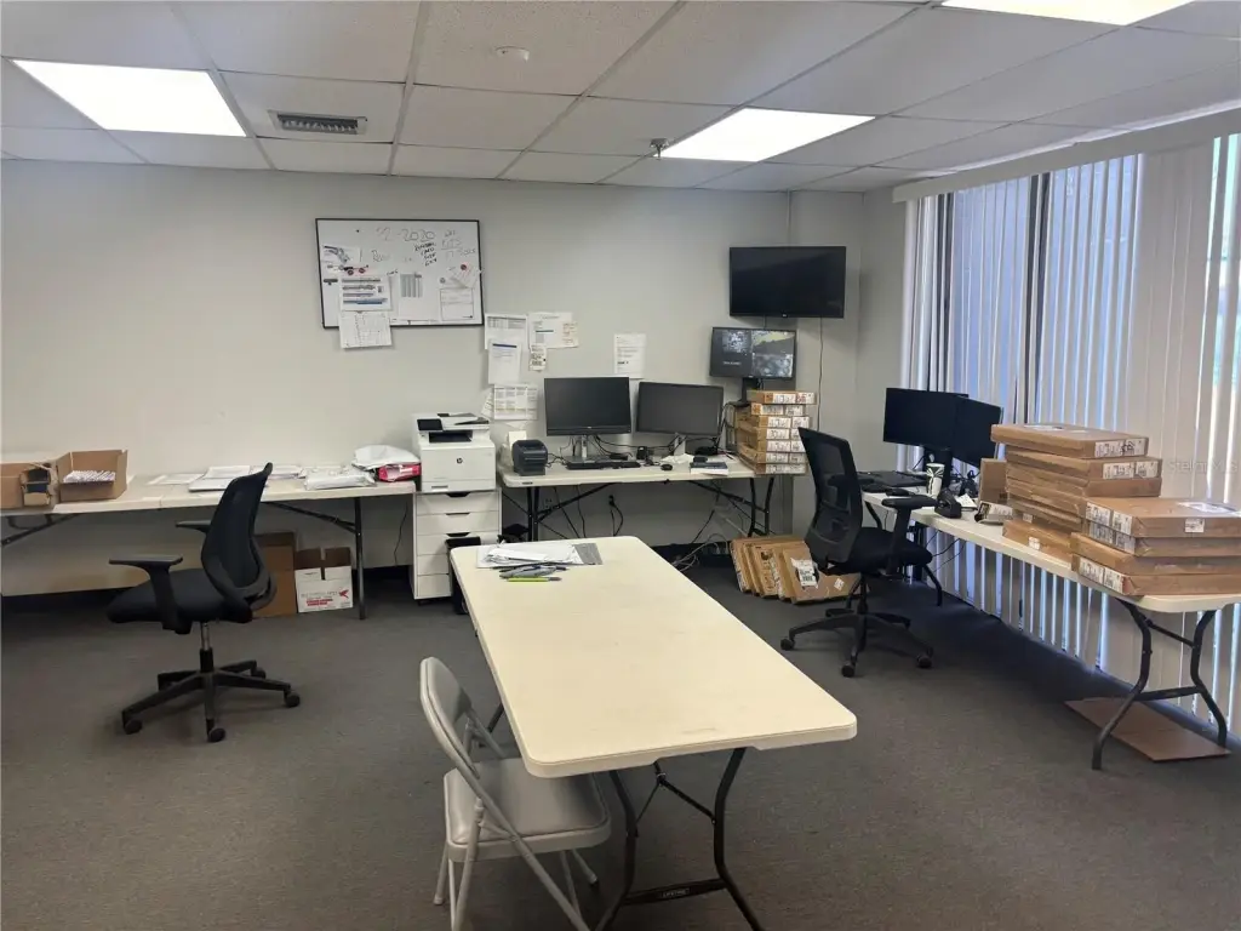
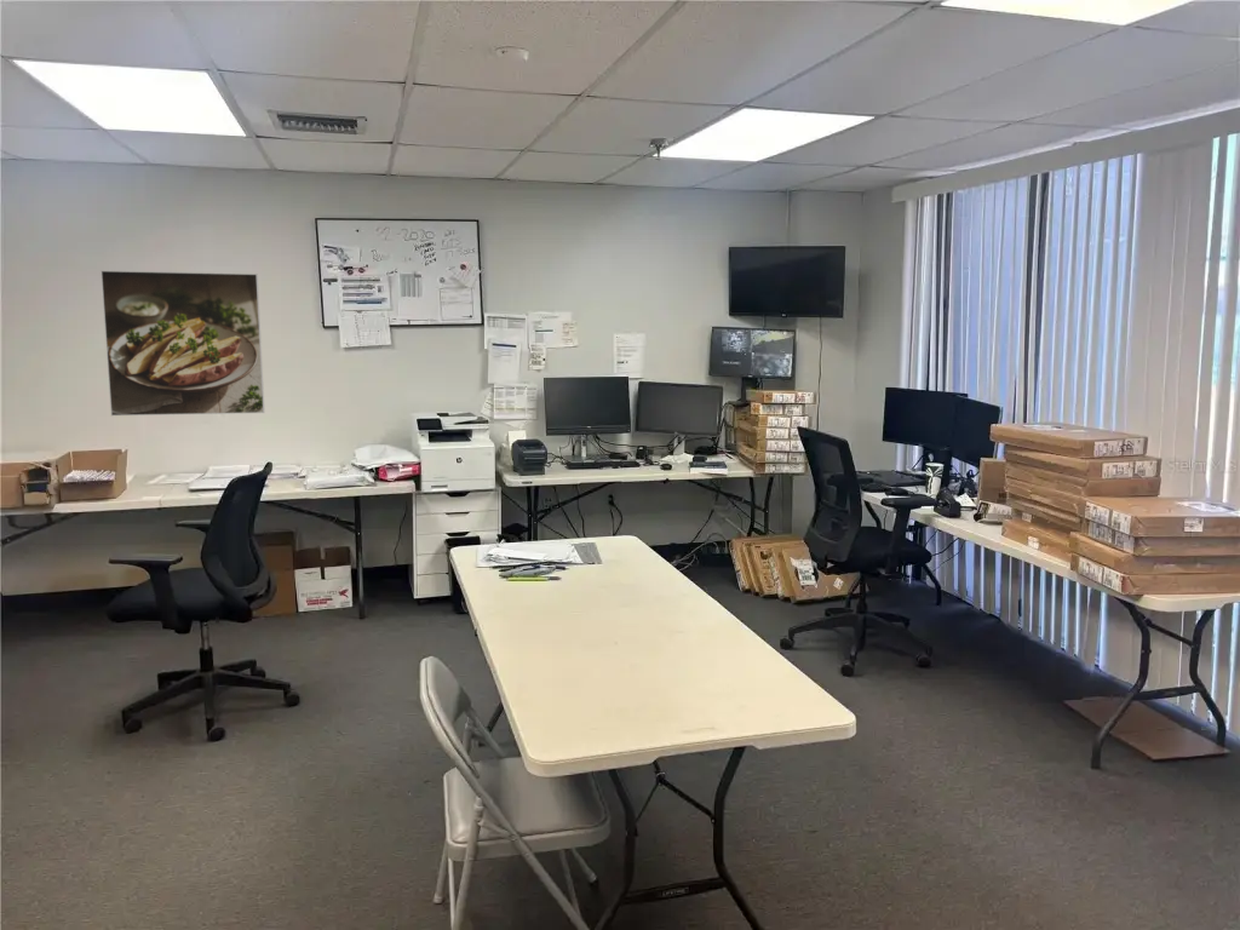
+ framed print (185, 344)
